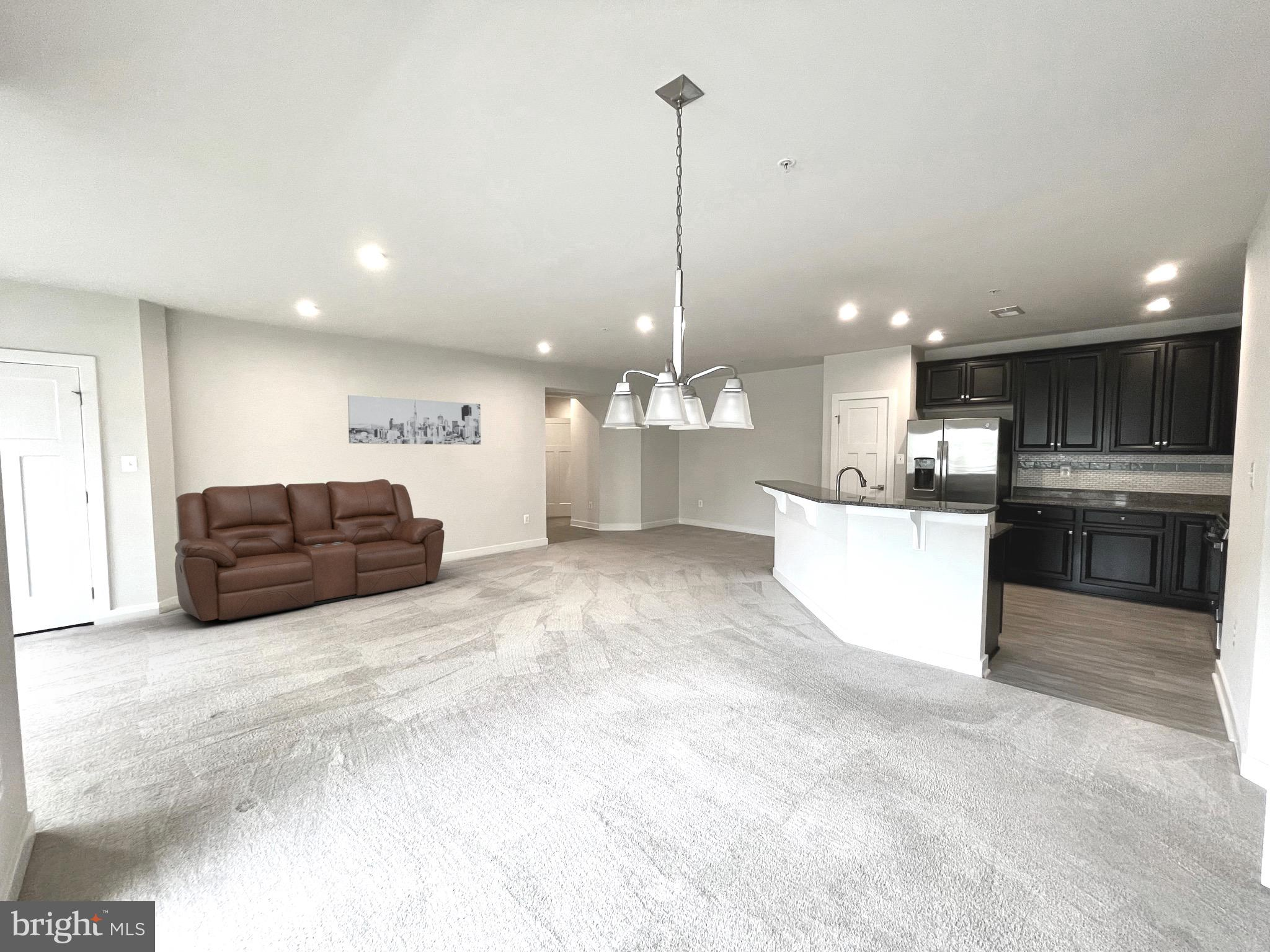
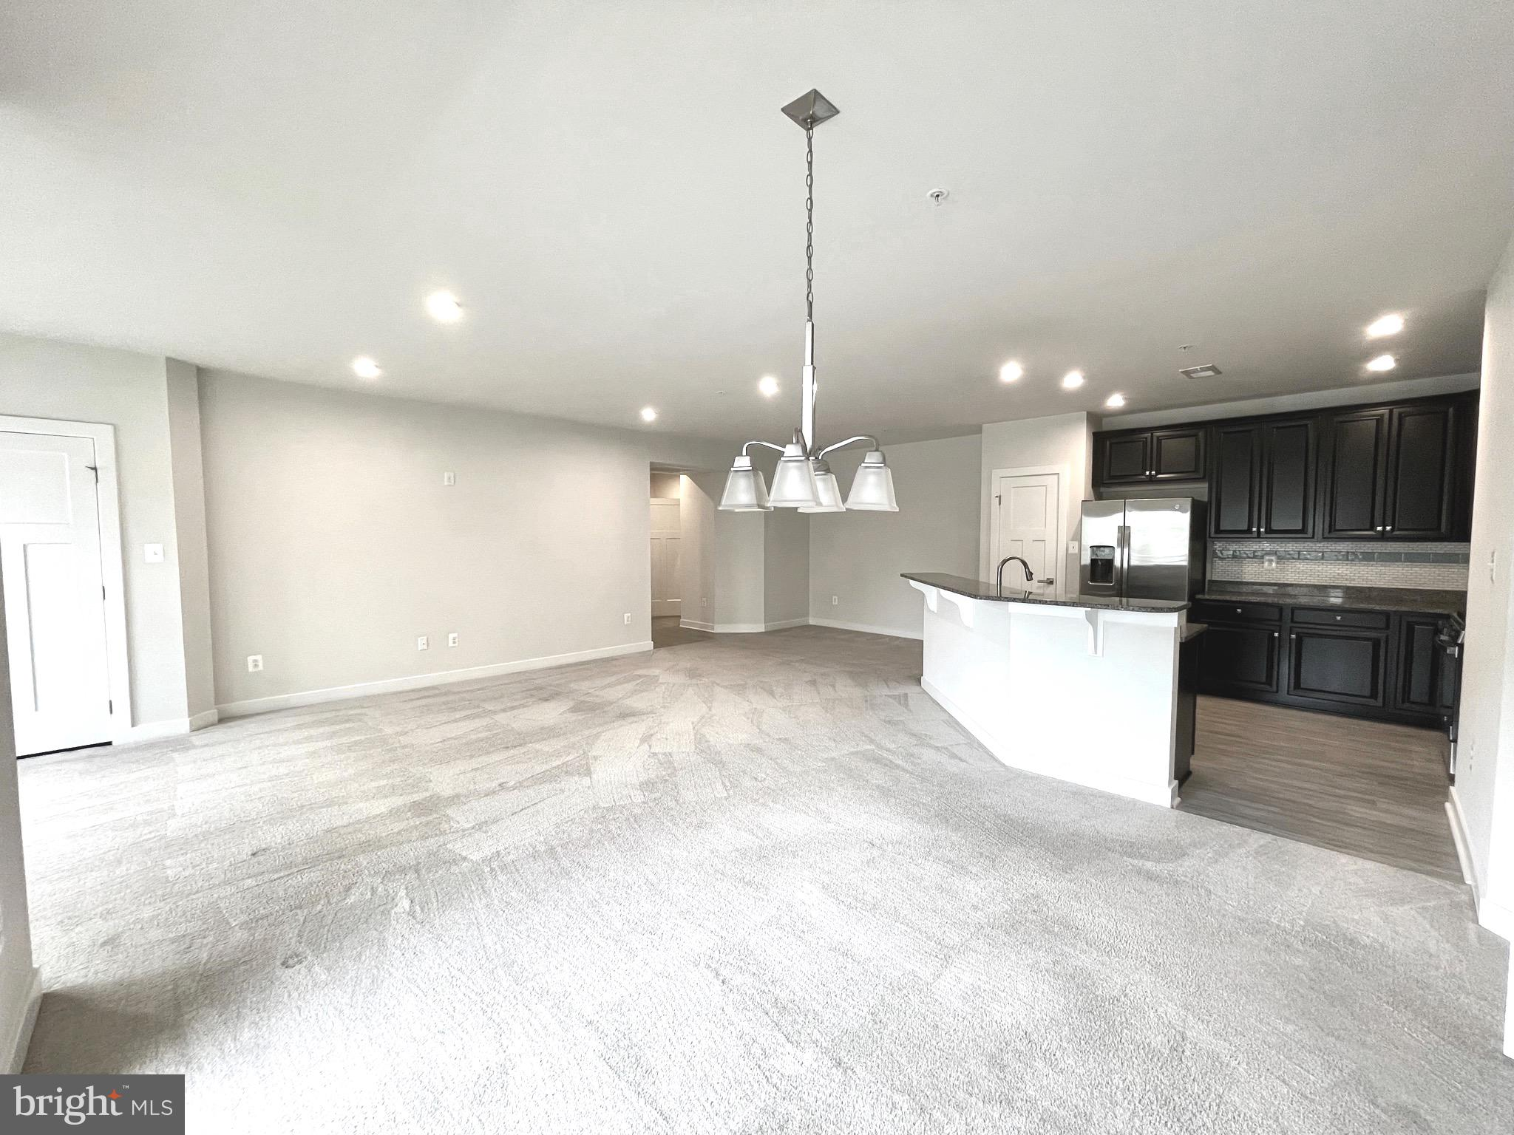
- sofa (319, 539)
- wall art (420, 422)
